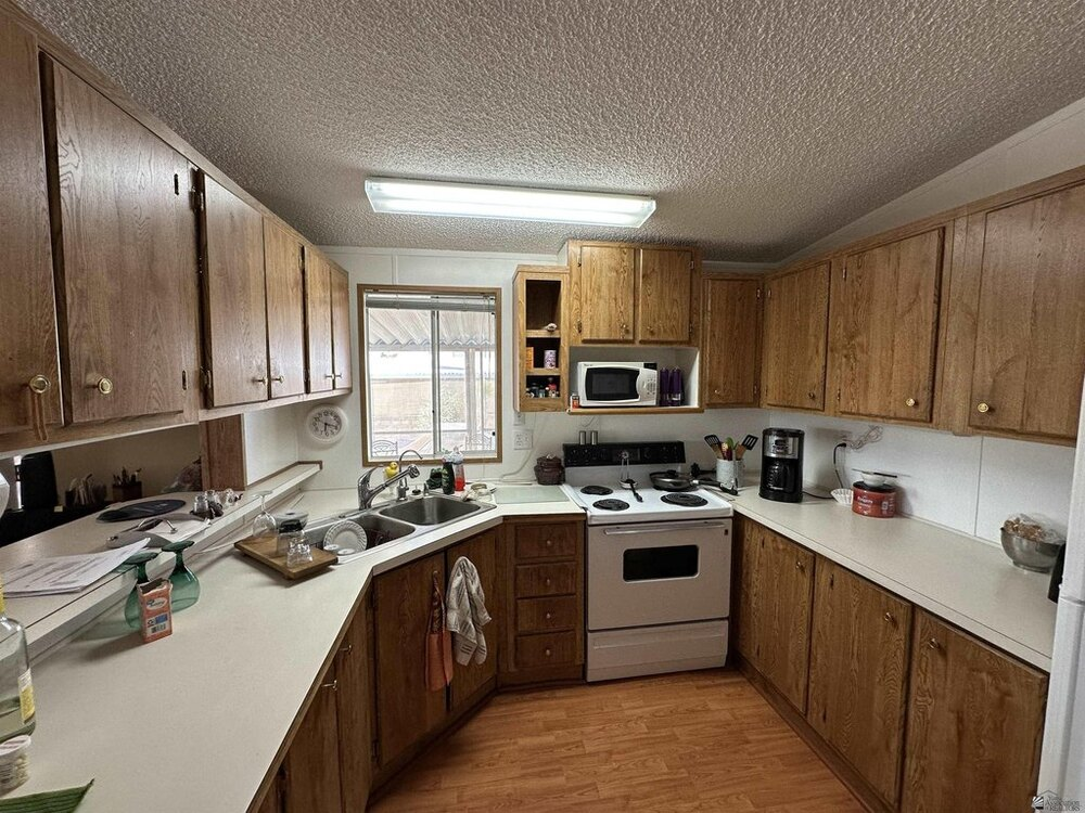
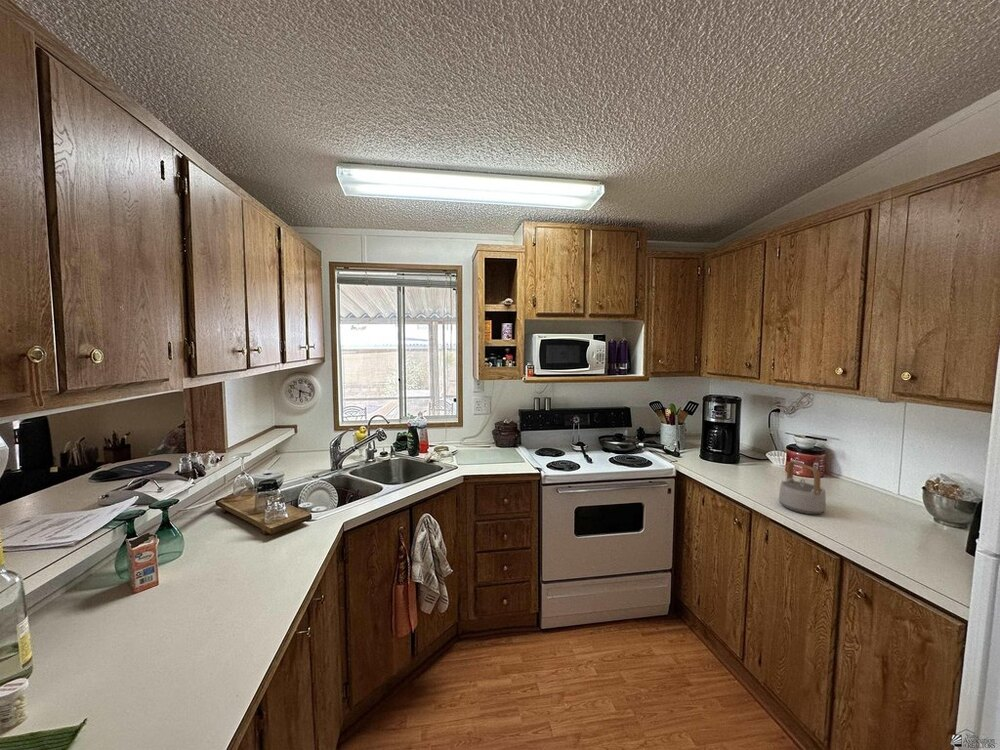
+ teapot (799, 485)
